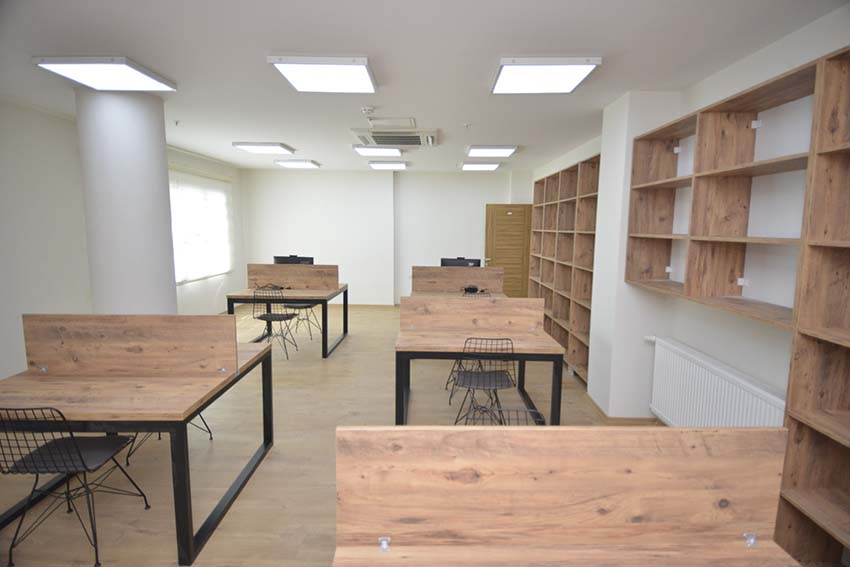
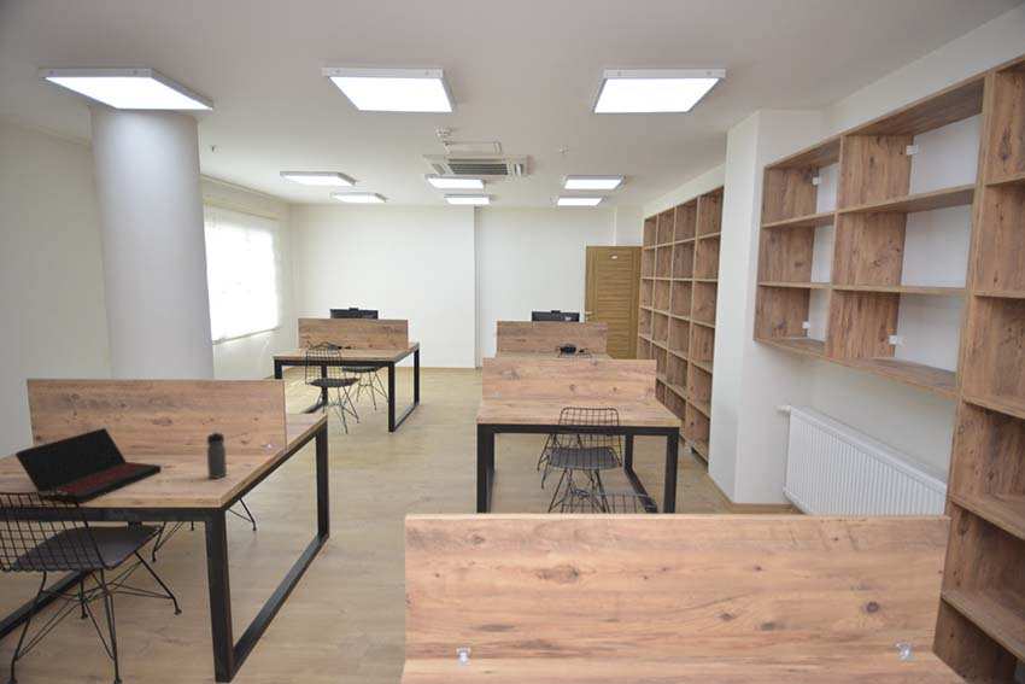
+ laptop (93, 461)
+ water bottle (216, 454)
